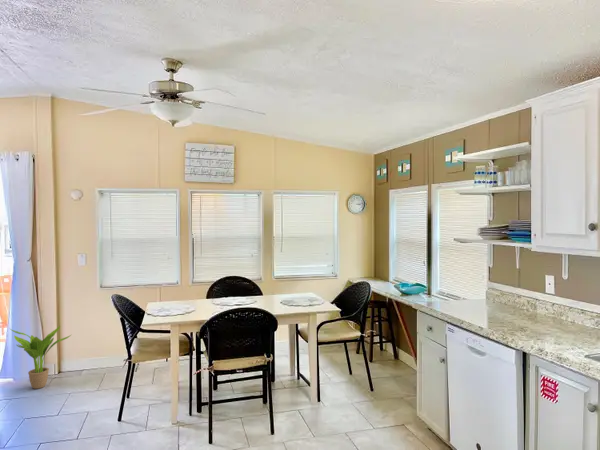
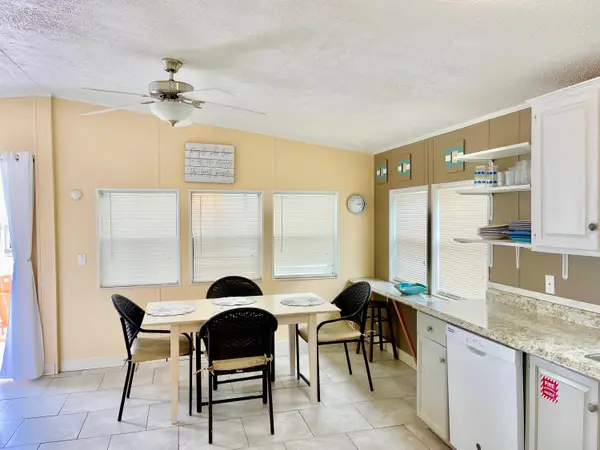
- potted plant (38, 356)
